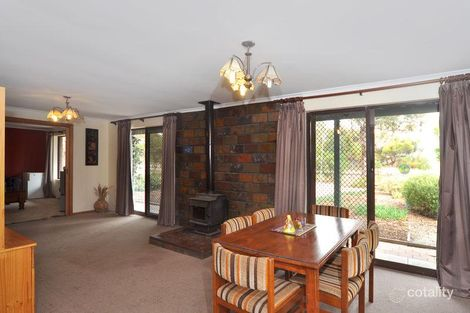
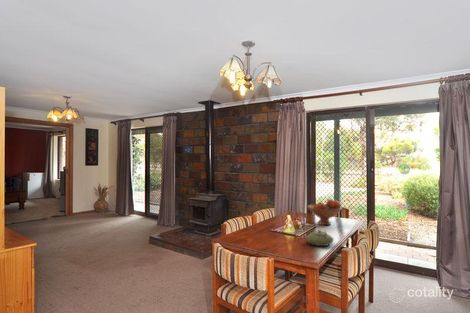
+ teapot (318, 232)
+ fruit bowl (324, 211)
